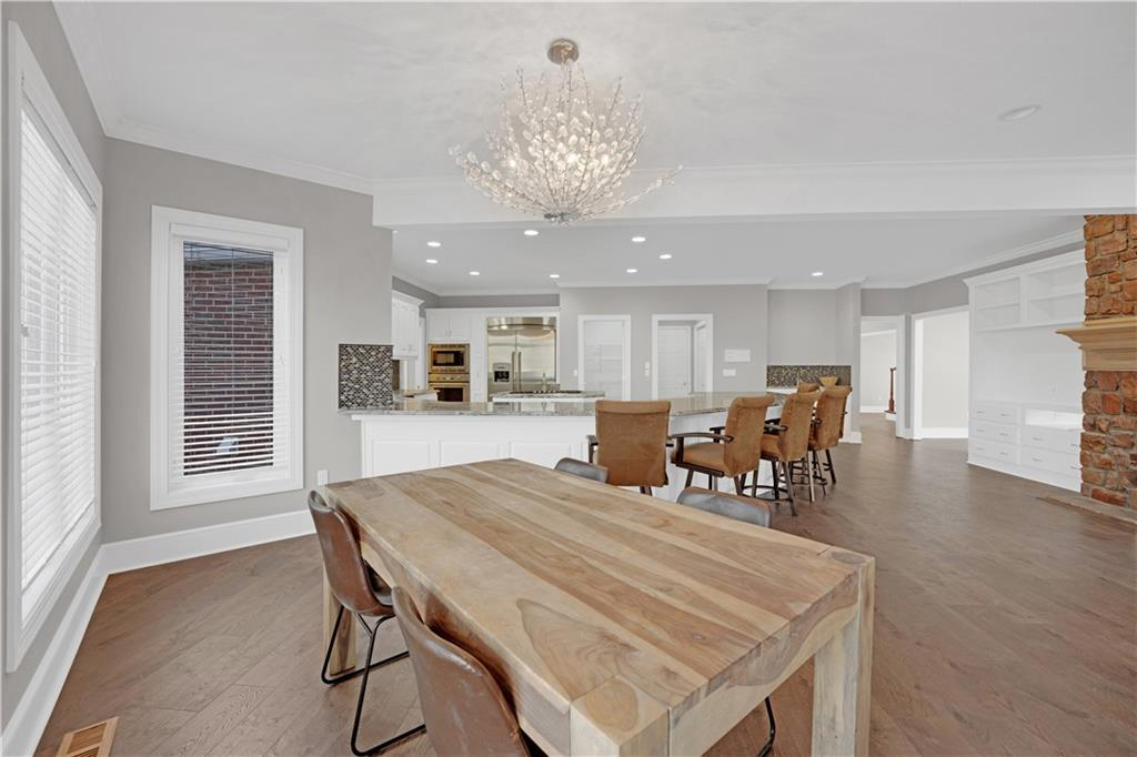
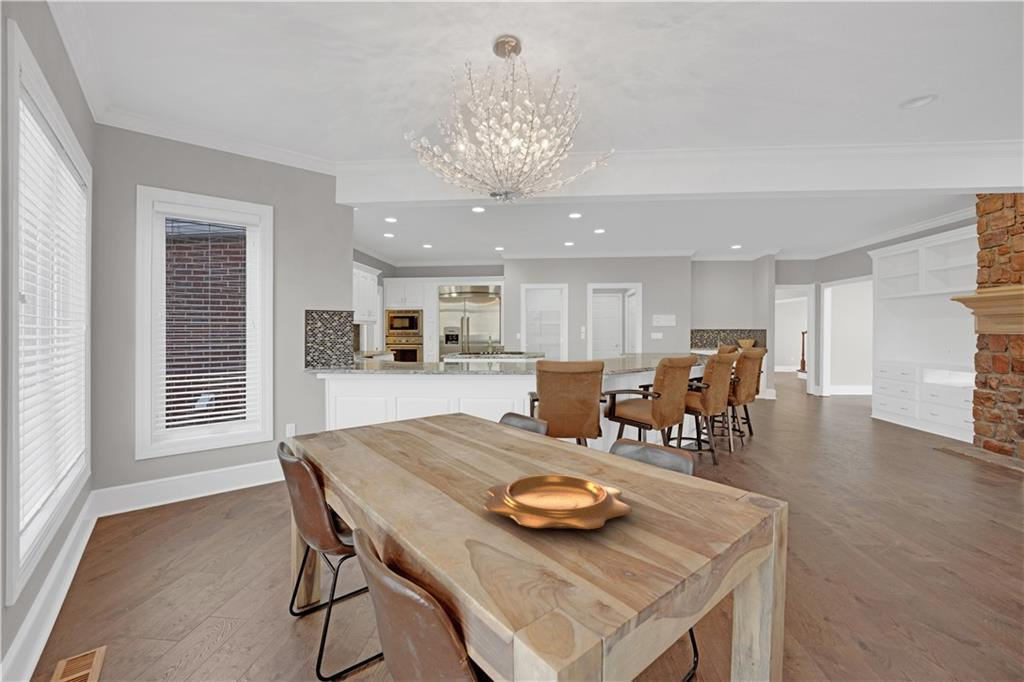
+ decorative bowl (555, 497)
